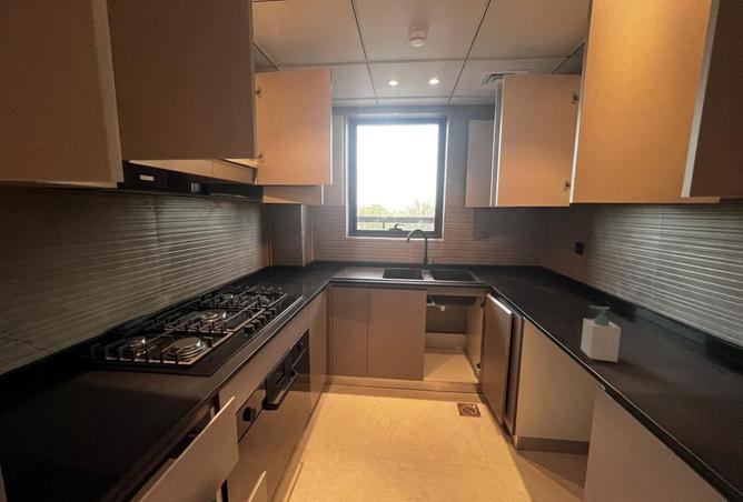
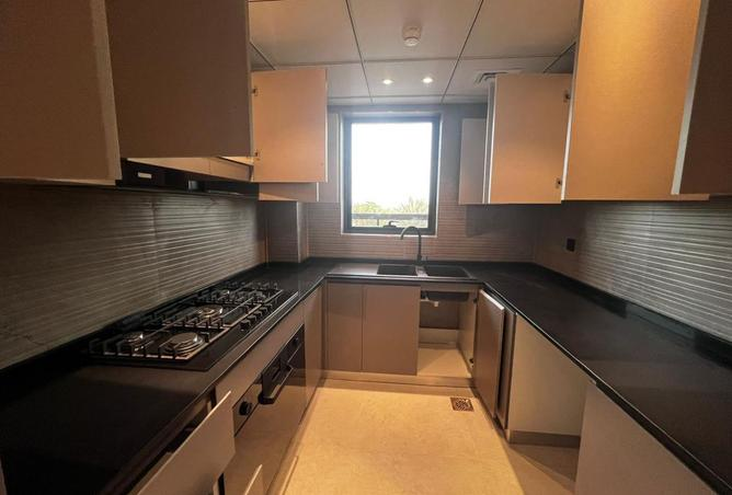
- soap bottle (600, 331)
